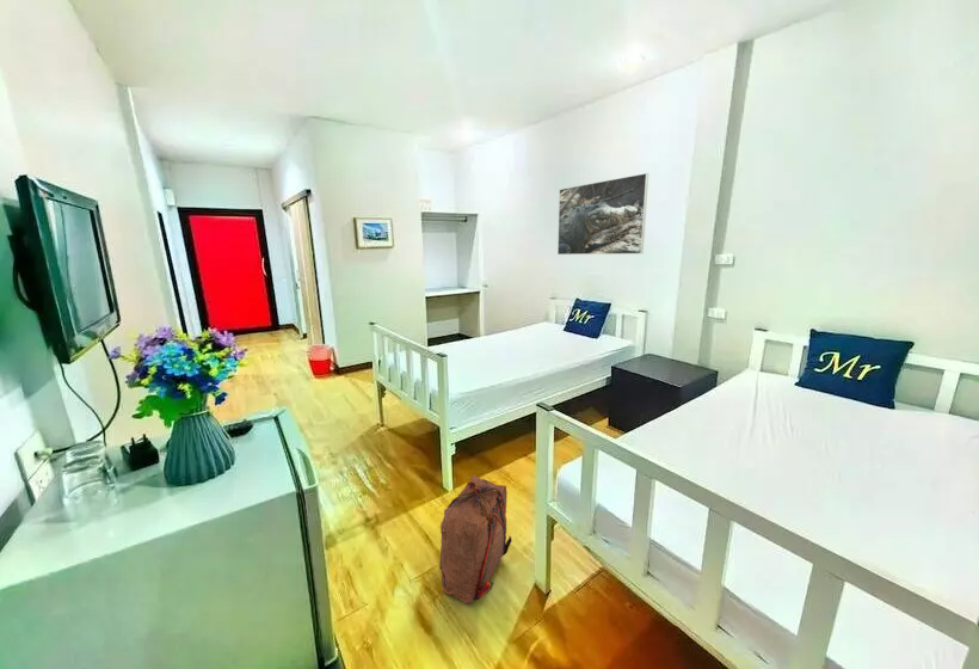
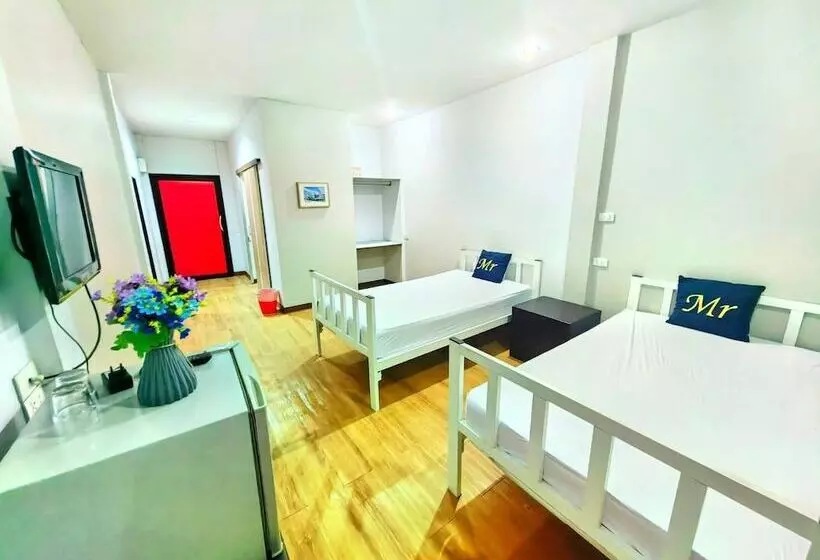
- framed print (597, 219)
- backpack (478, 532)
